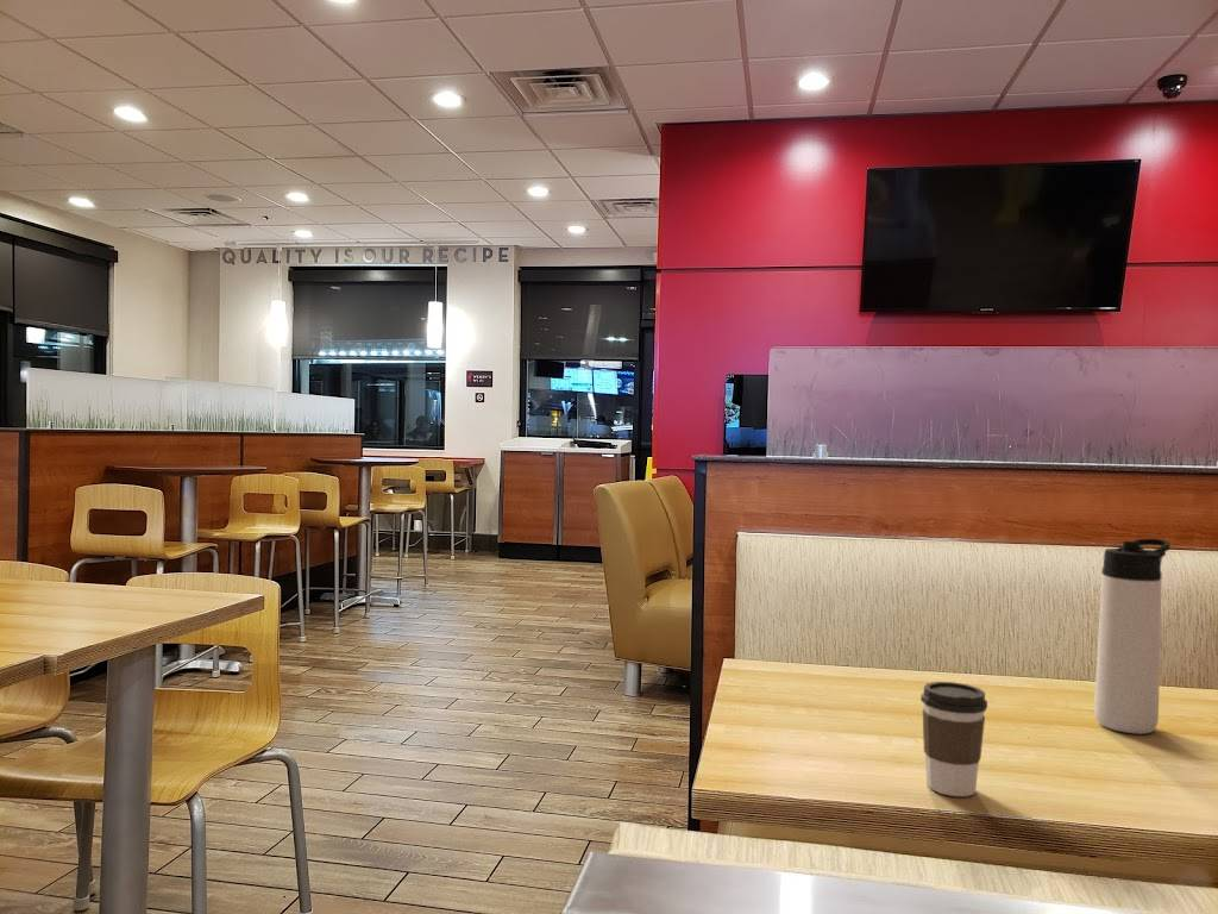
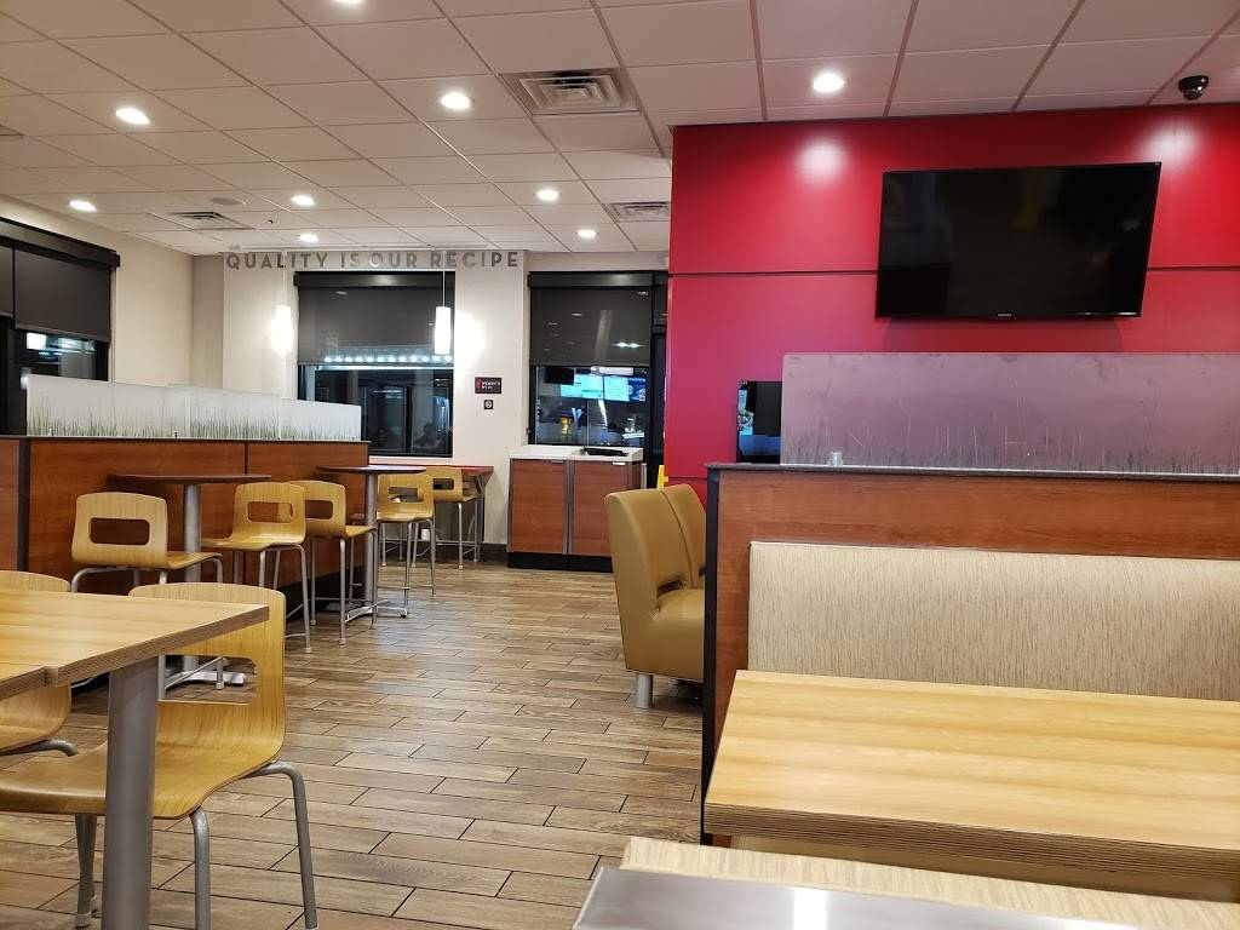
- thermos bottle (1135, 632)
- coffee cup (952, 738)
